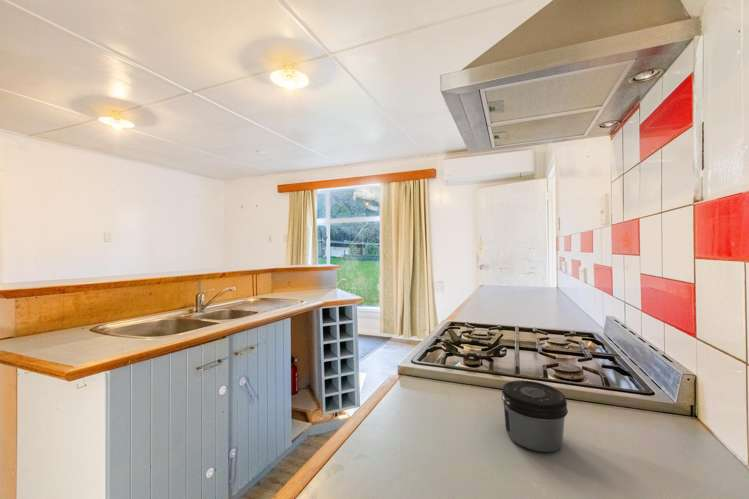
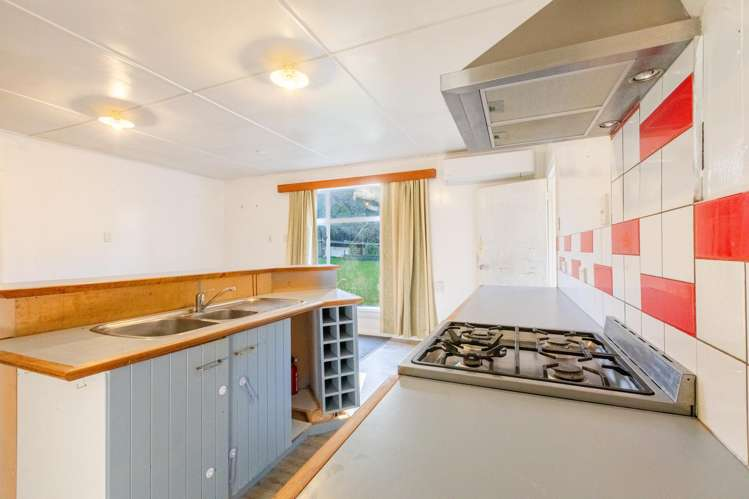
- jar (533, 414)
